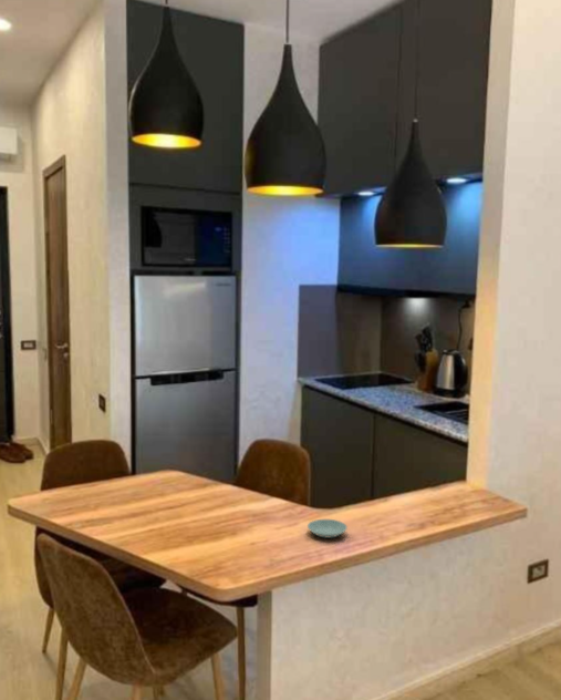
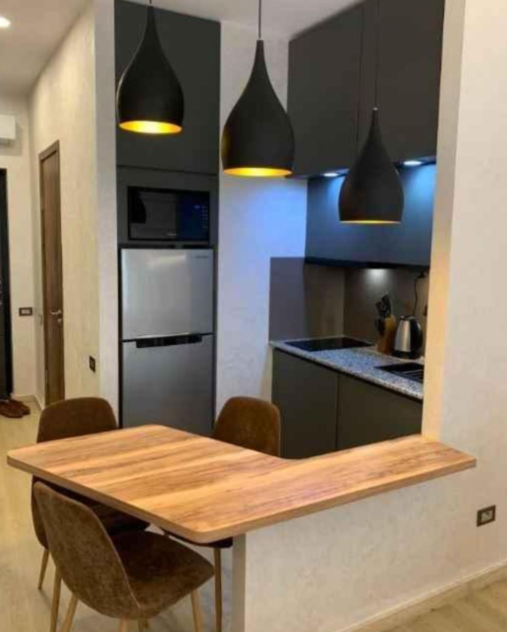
- saucer (326, 529)
